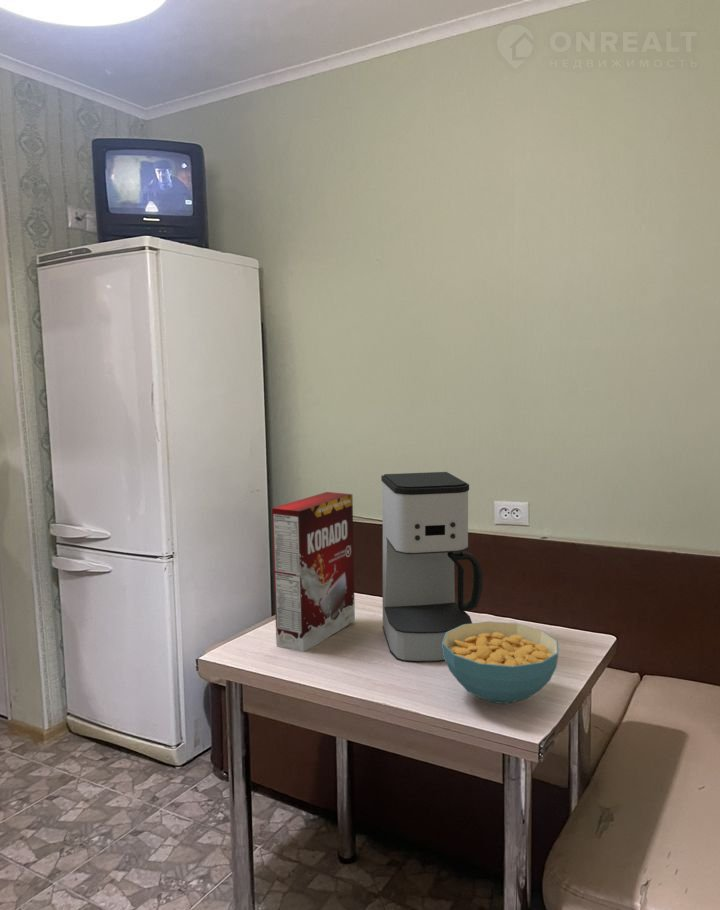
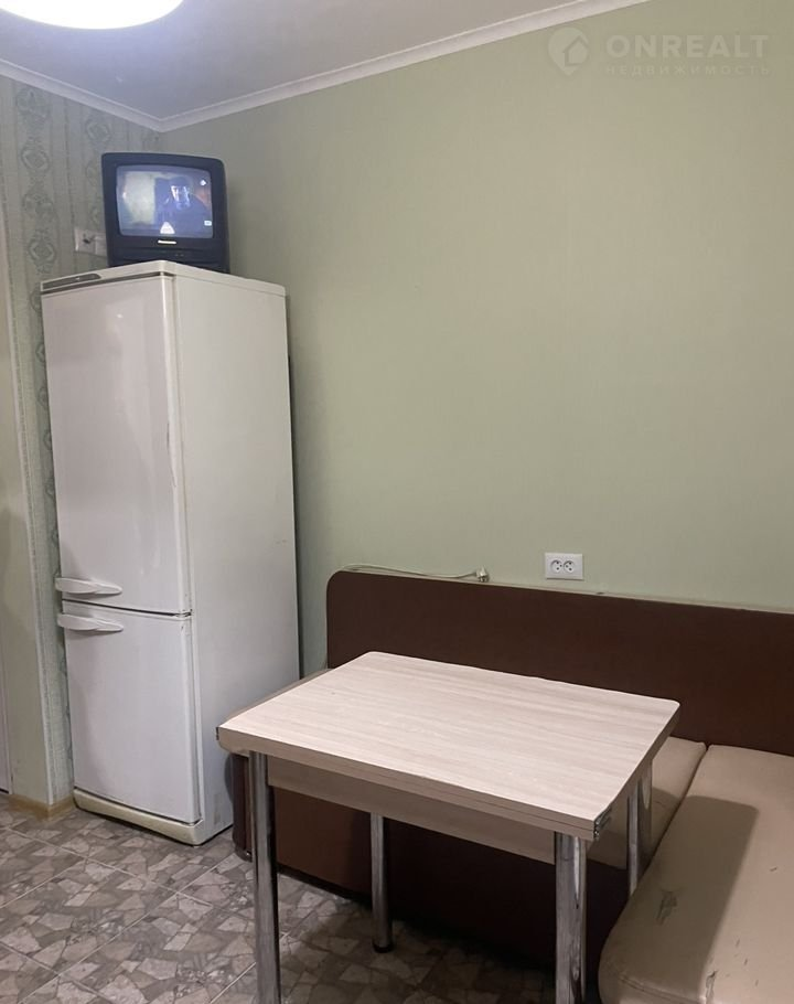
- cereal bowl (499, 669)
- cereal box (315, 567)
- coffee maker (433, 562)
